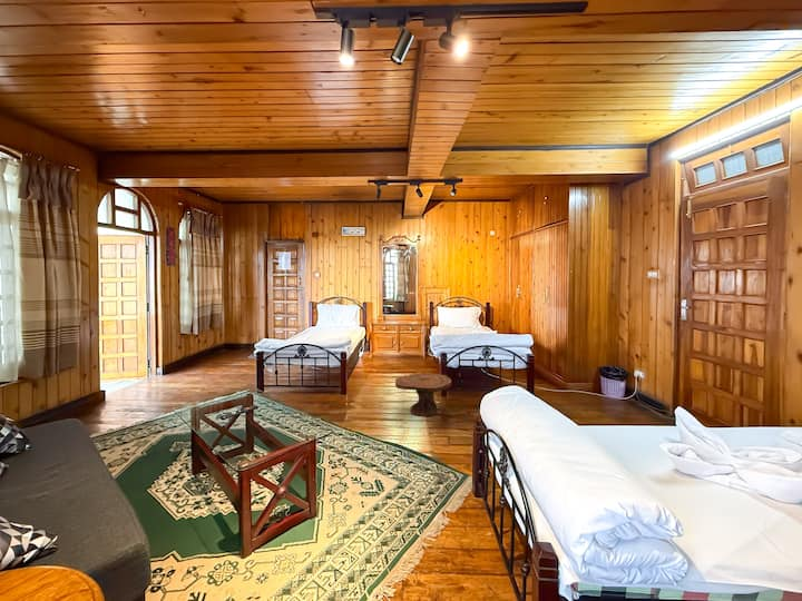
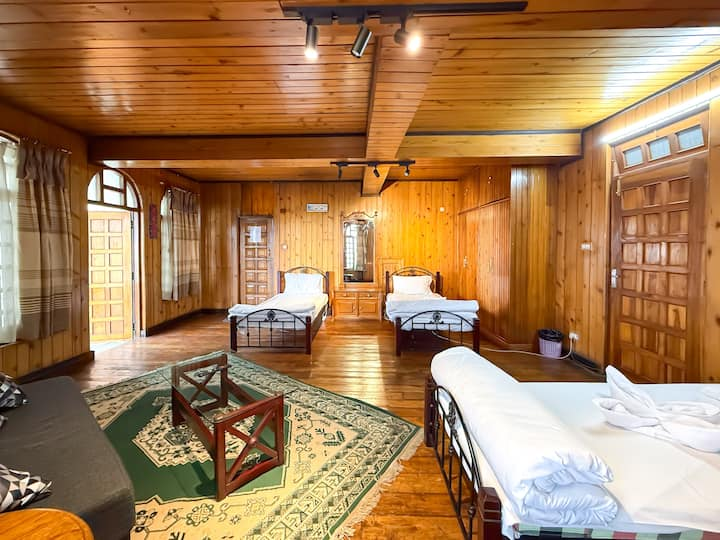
- side table (422, 394)
